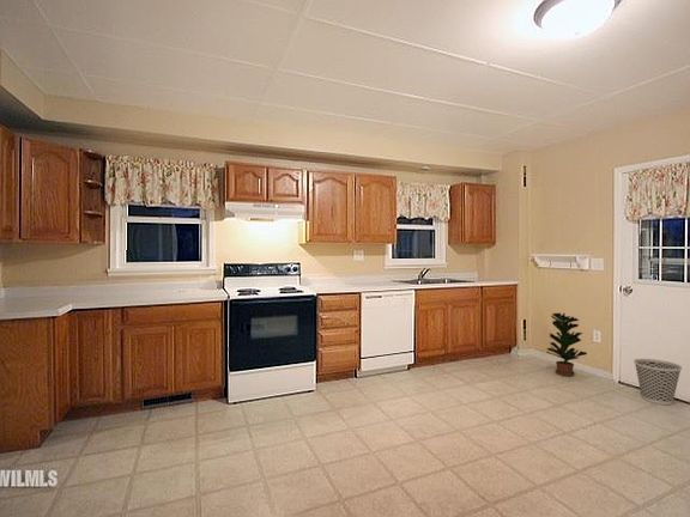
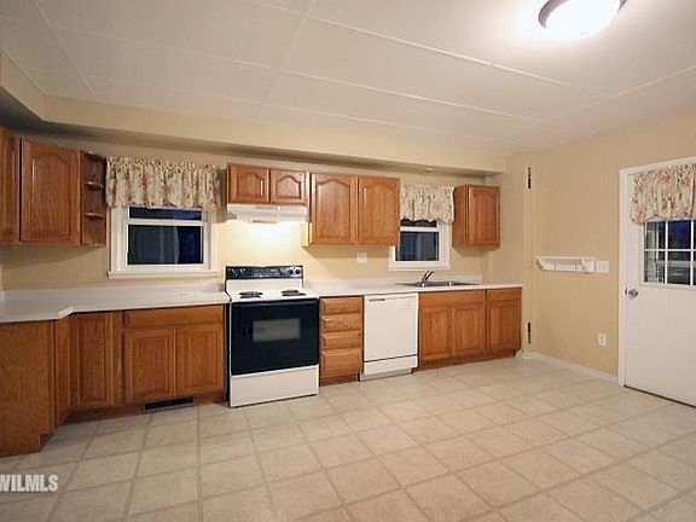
- wastebasket (656, 382)
- potted plant (562, 342)
